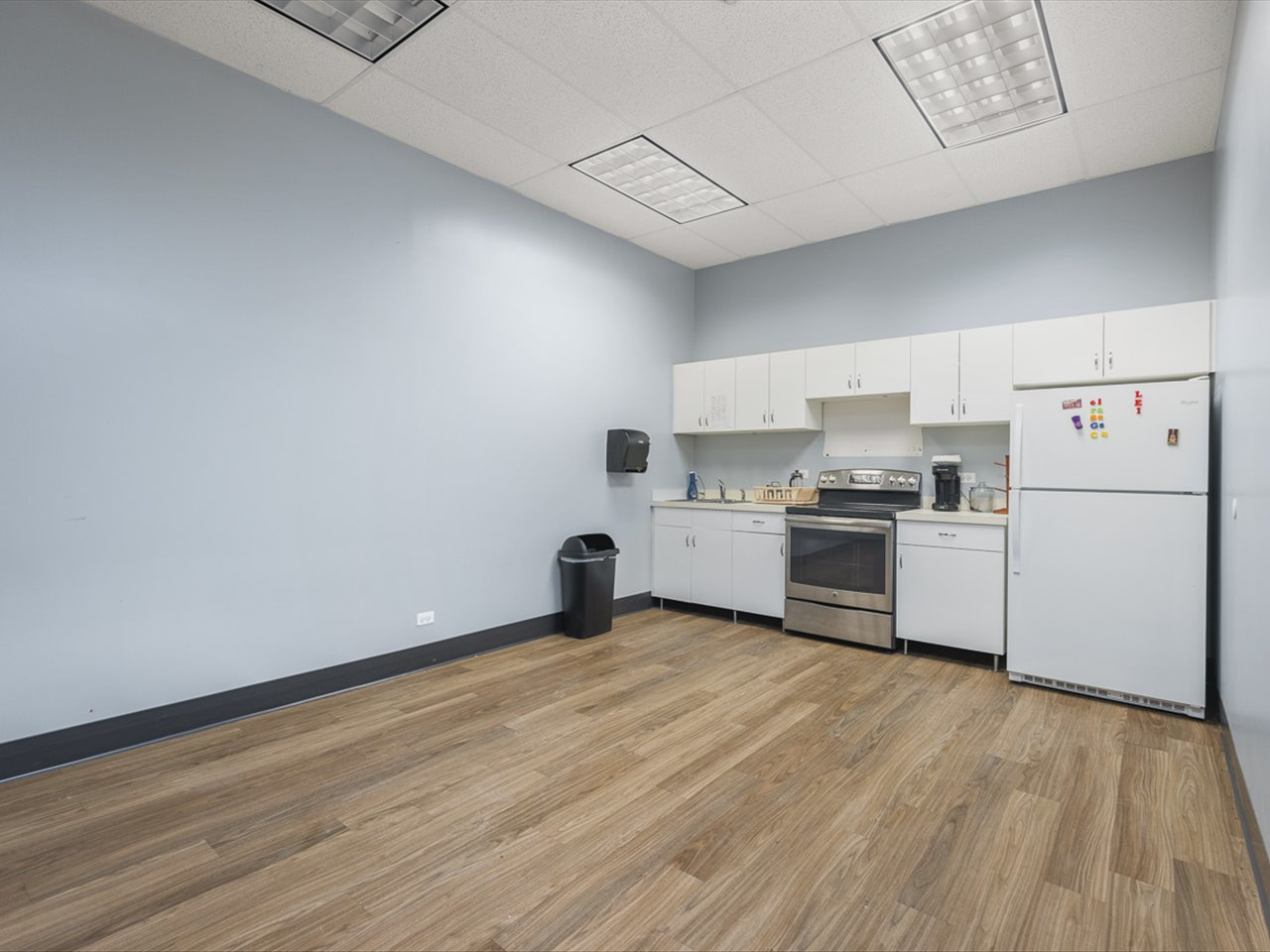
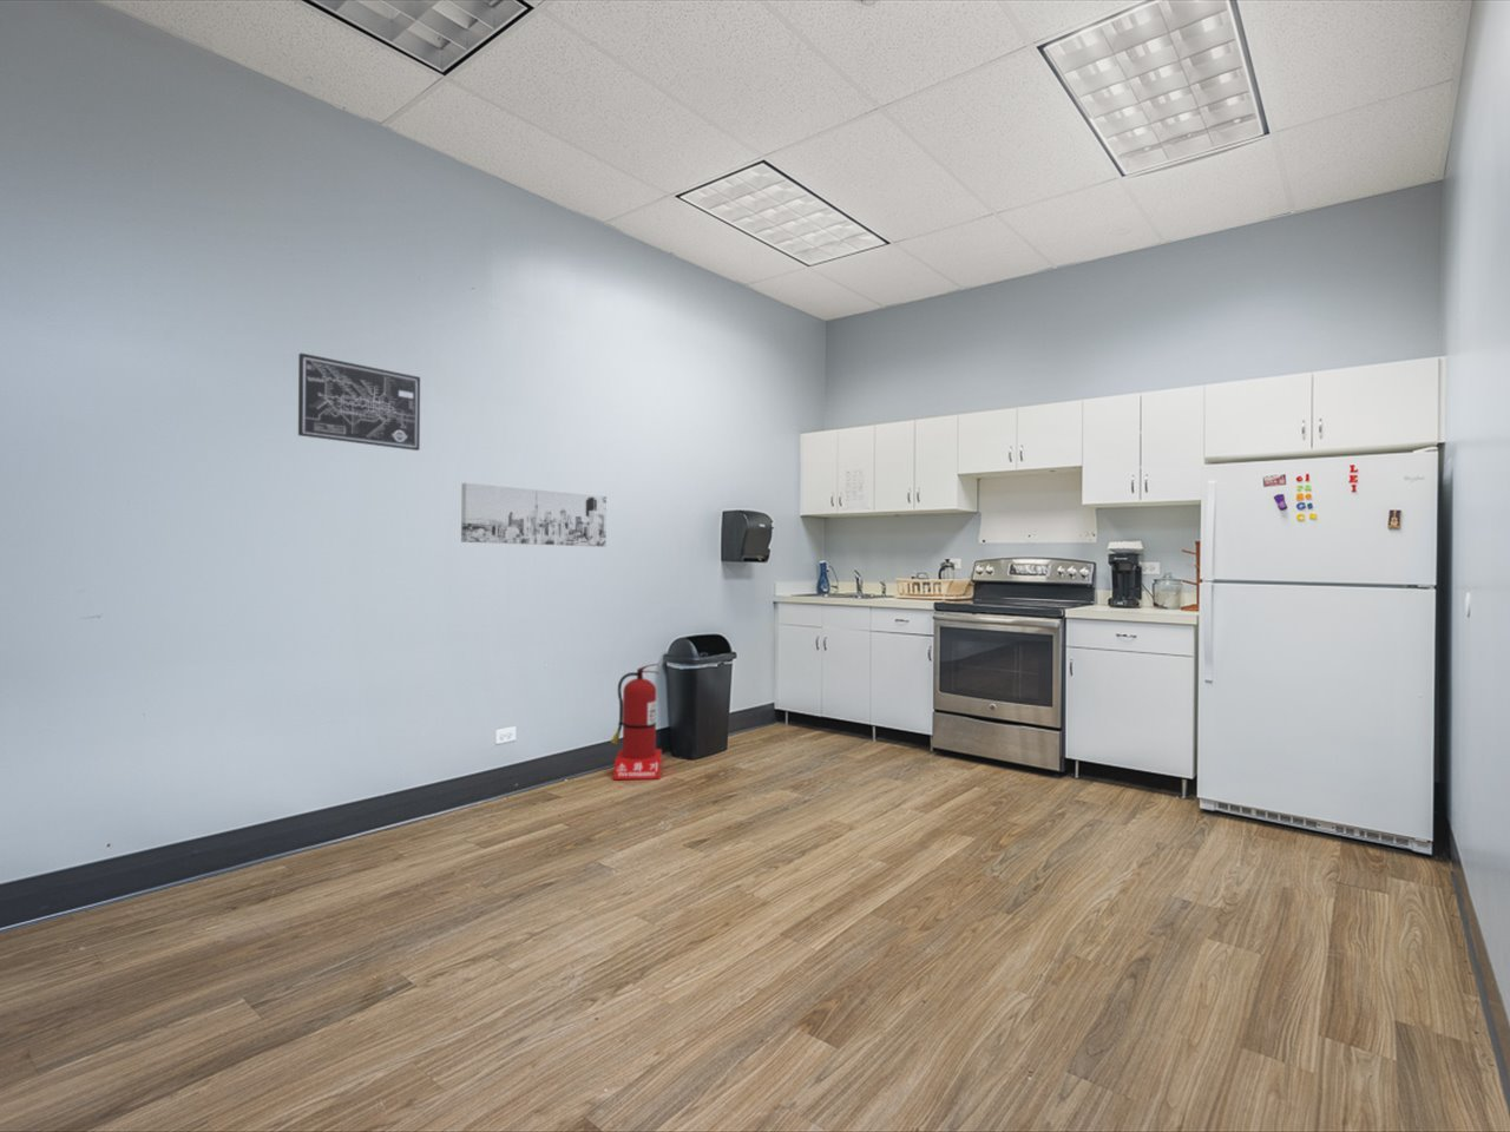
+ wall art (363, 404)
+ wall art (539, 516)
+ fire extinguisher (638, 717)
